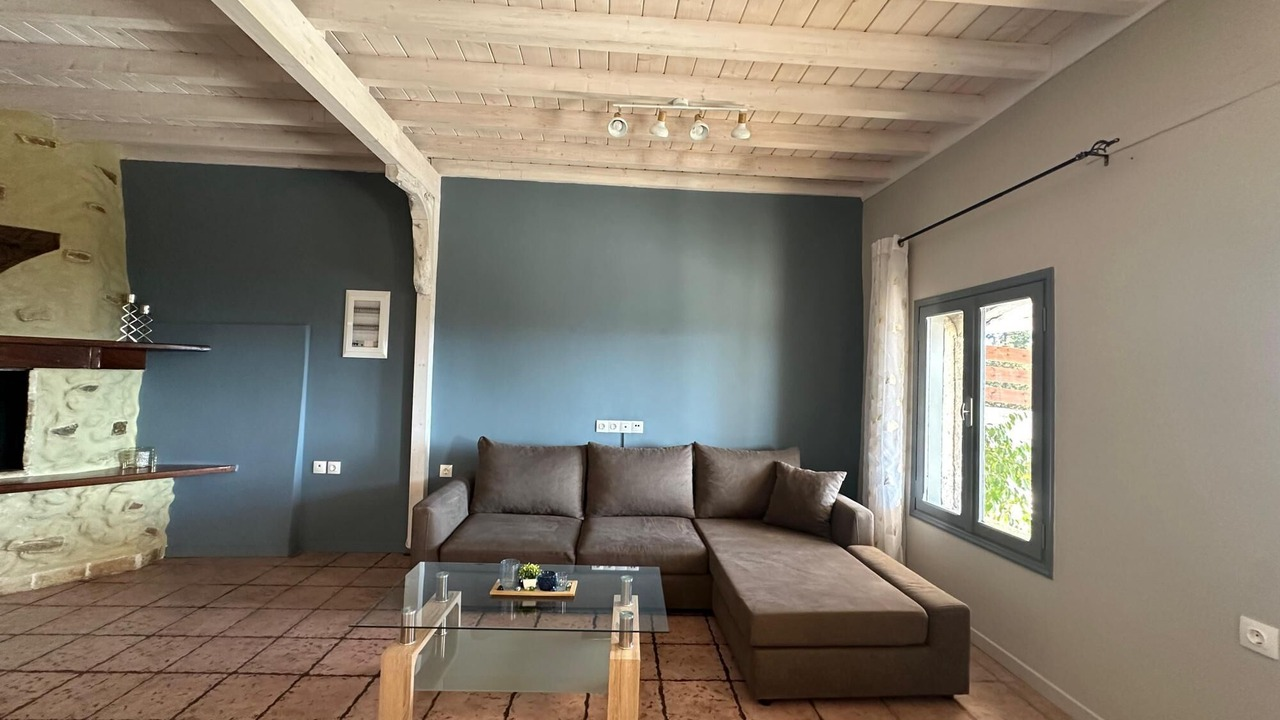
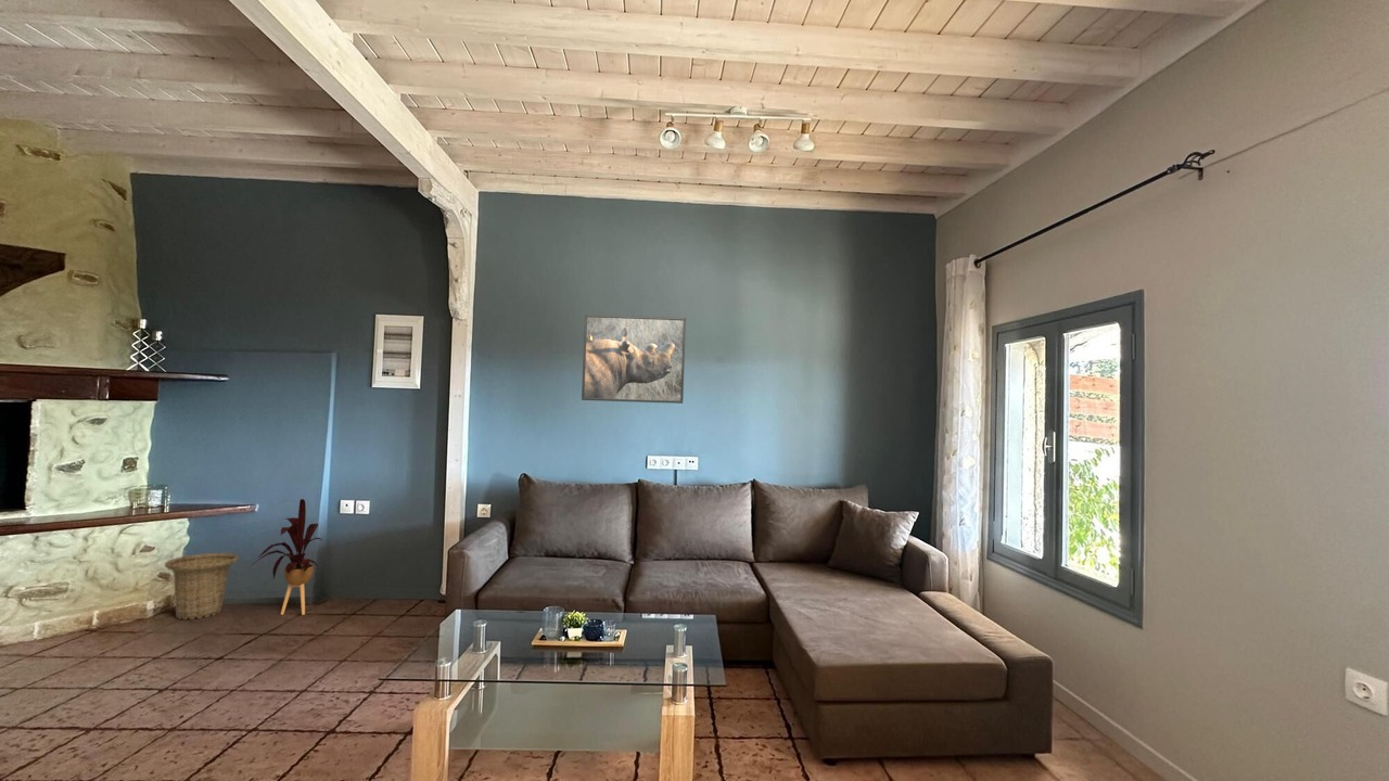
+ basket (201, 586)
+ house plant (291, 554)
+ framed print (634, 358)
